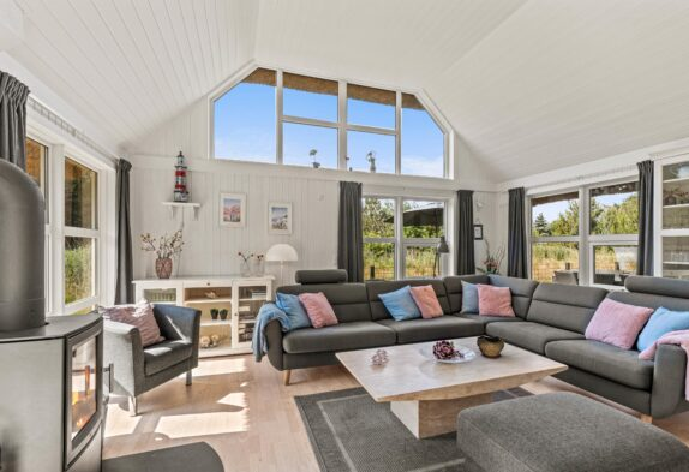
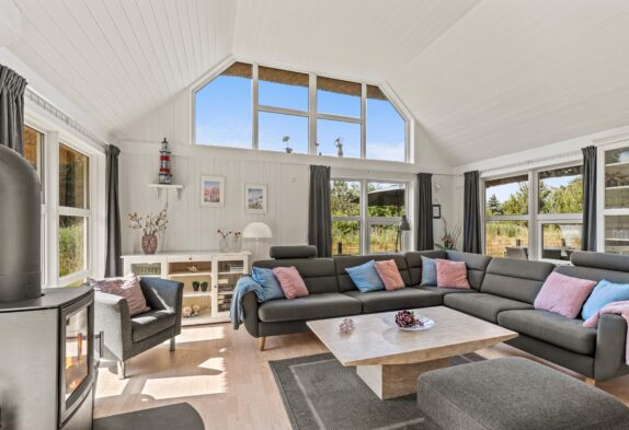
- decorative bowl (490, 345)
